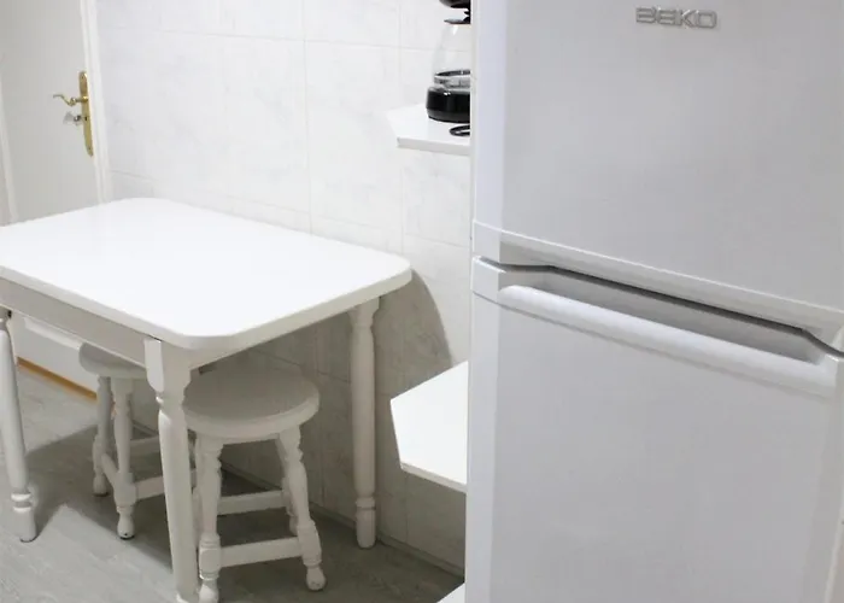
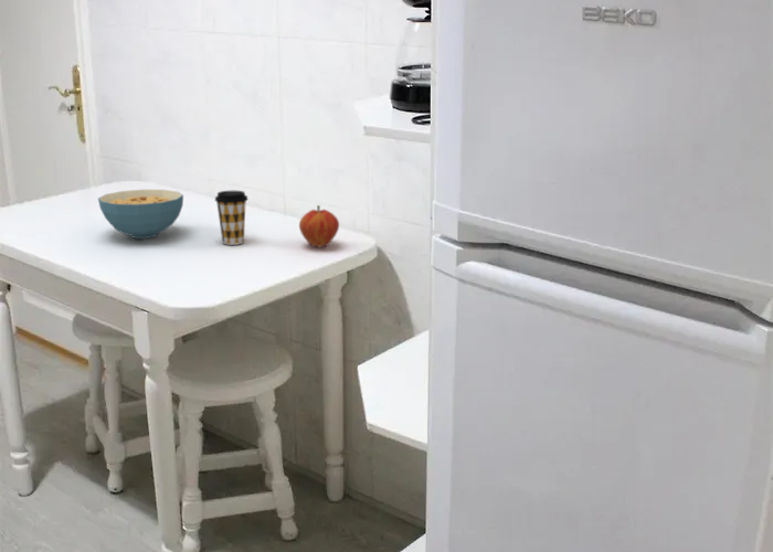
+ fruit (319, 225)
+ coffee cup (232, 217)
+ cereal bowl (142, 215)
